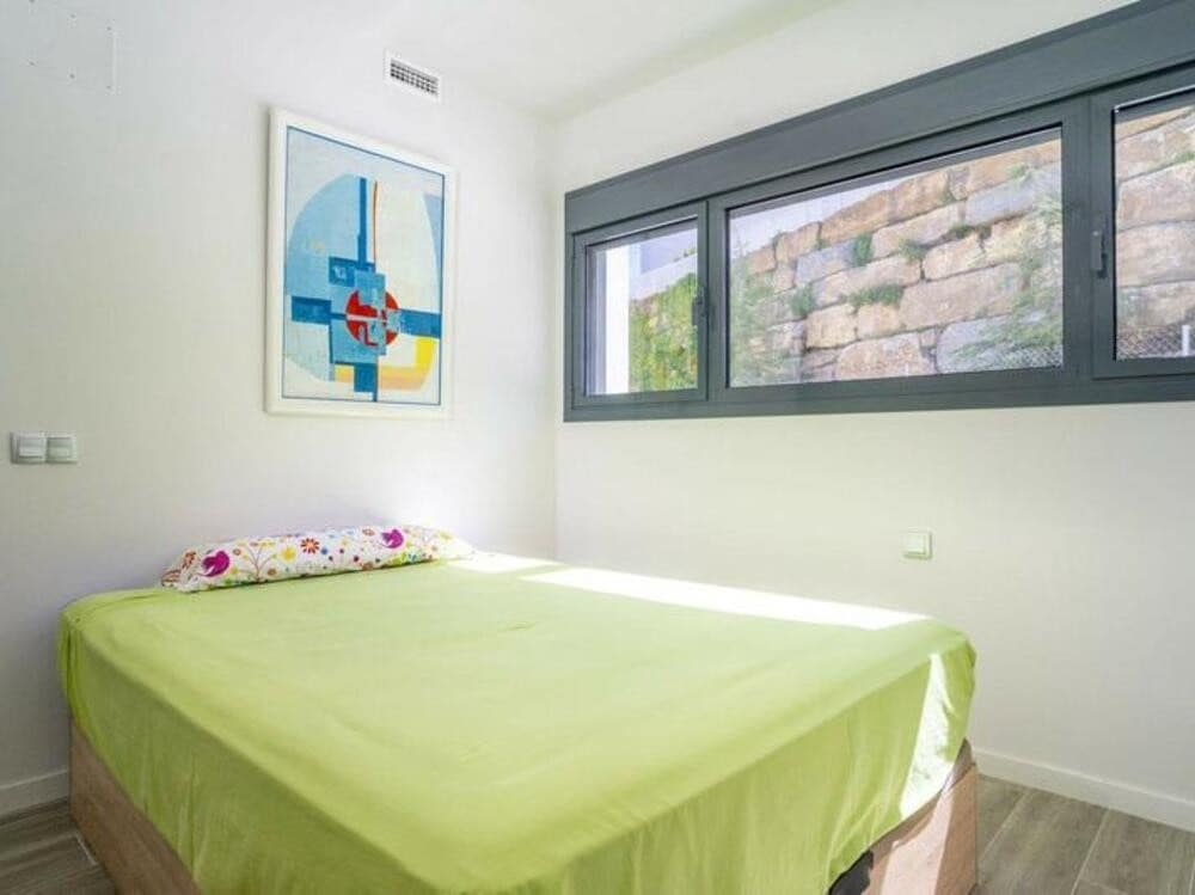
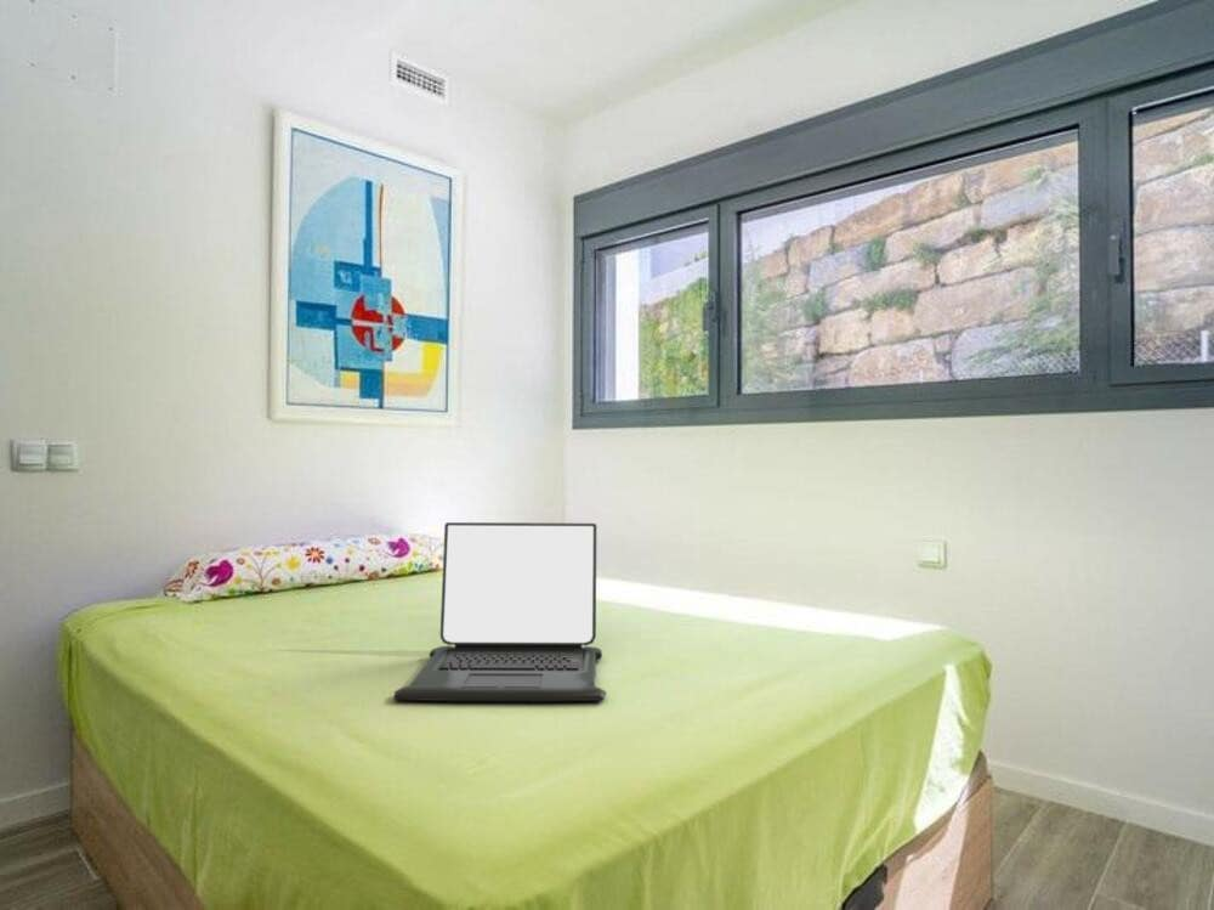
+ laptop (510, 601)
